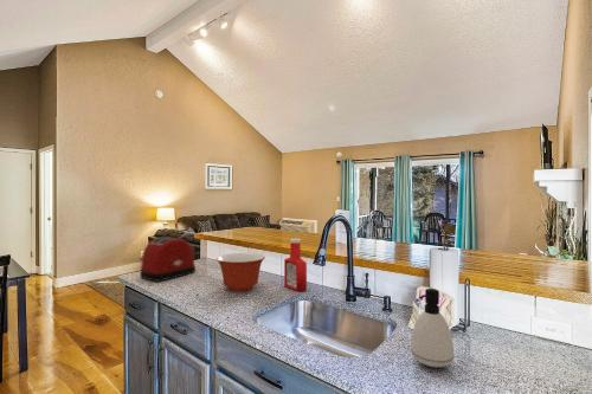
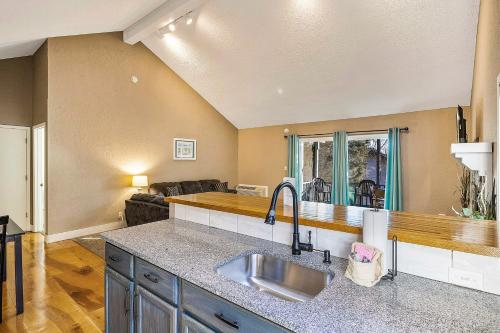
- mixing bowl (240, 272)
- toaster (168, 256)
- soap dispenser (431, 325)
- soap bottle (295, 263)
